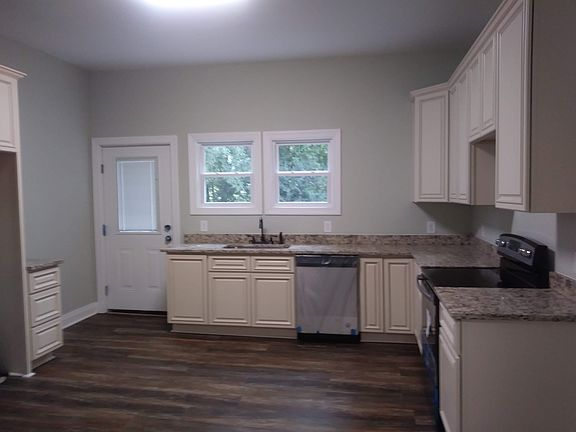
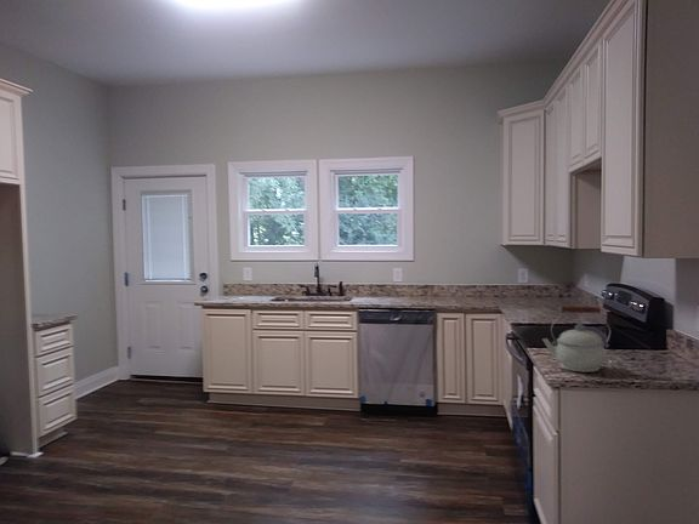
+ kettle (575, 336)
